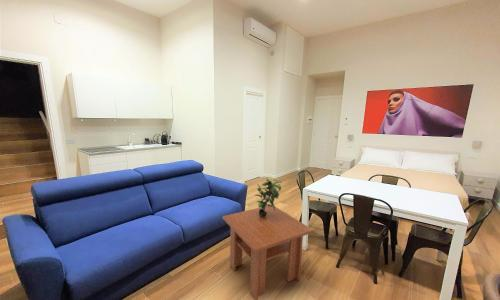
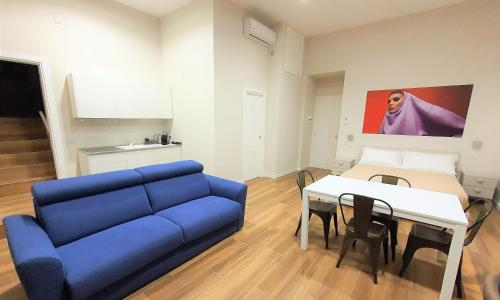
- coffee table (264, 247)
- potted plant (268, 196)
